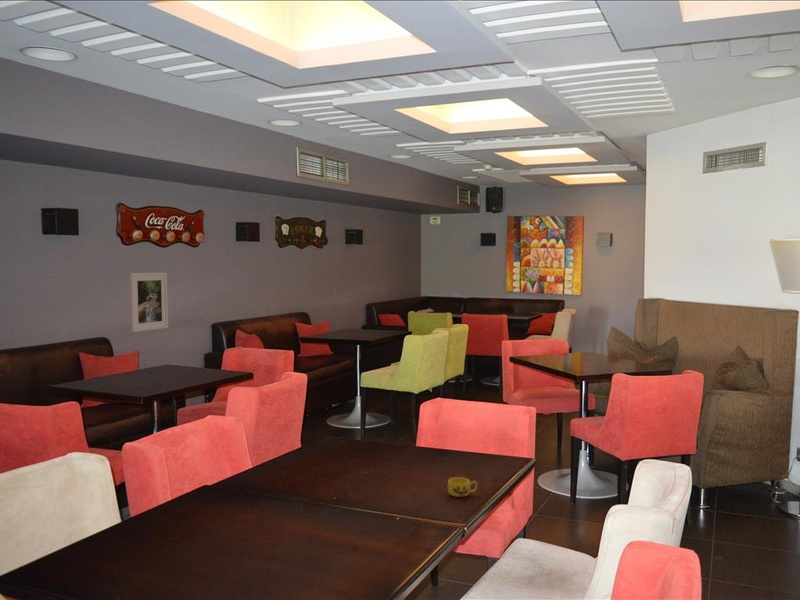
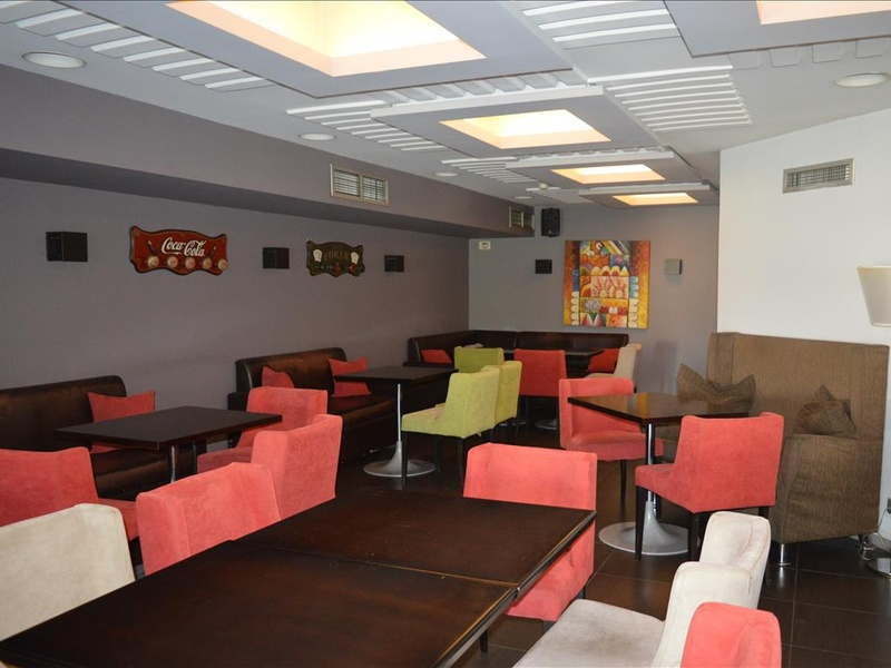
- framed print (149, 301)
- cup (462, 487)
